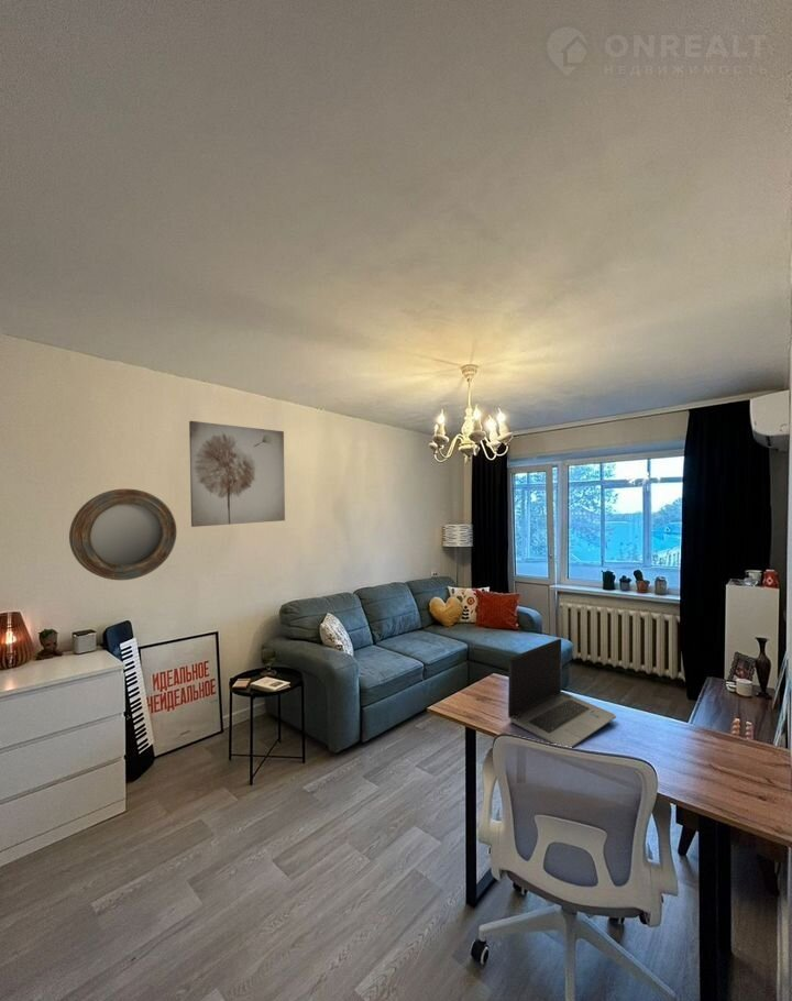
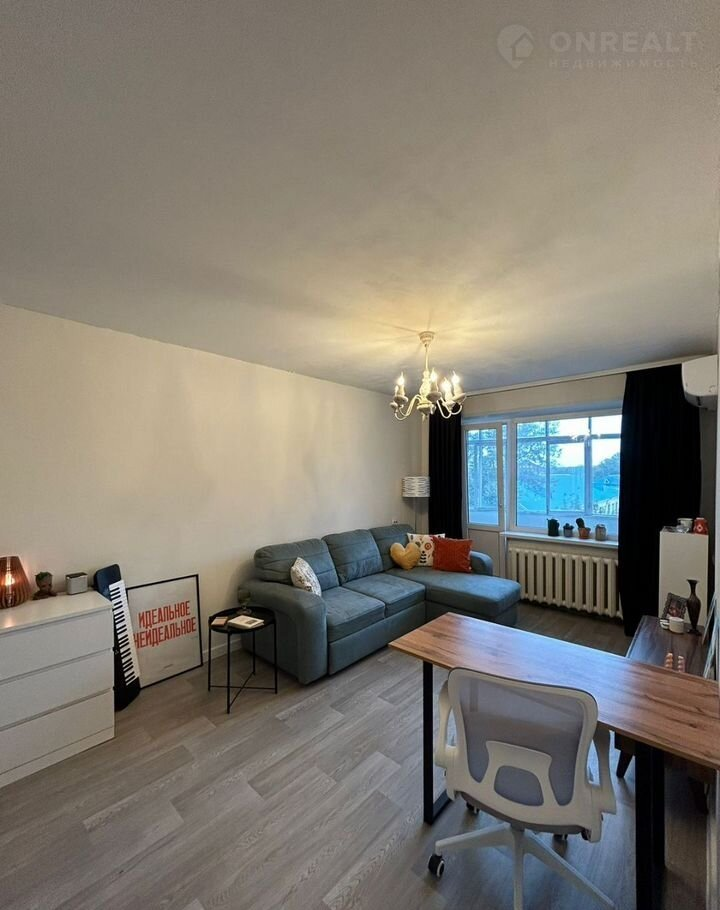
- home mirror (127, 534)
- laptop computer (560, 689)
- wall art (241, 475)
